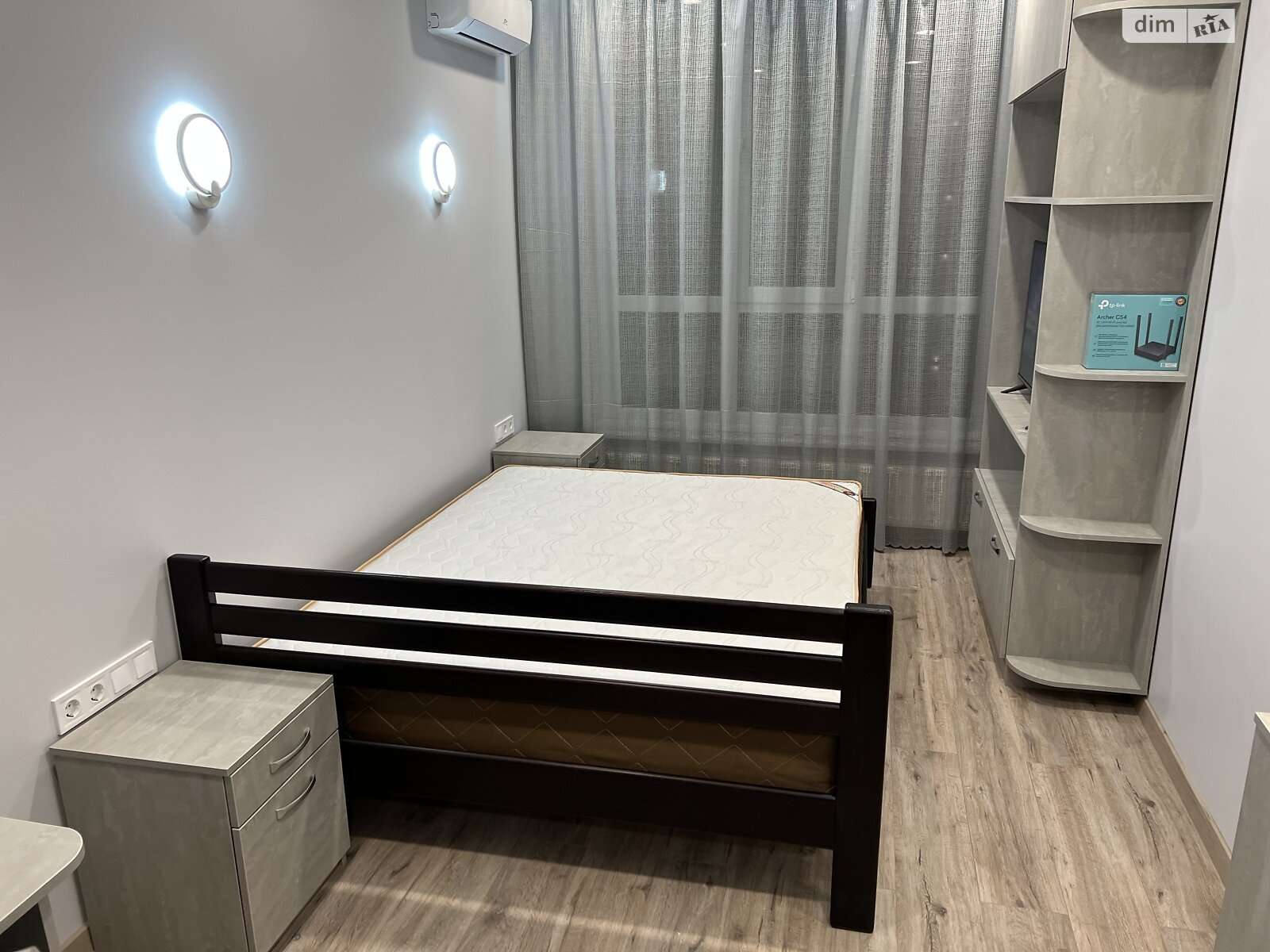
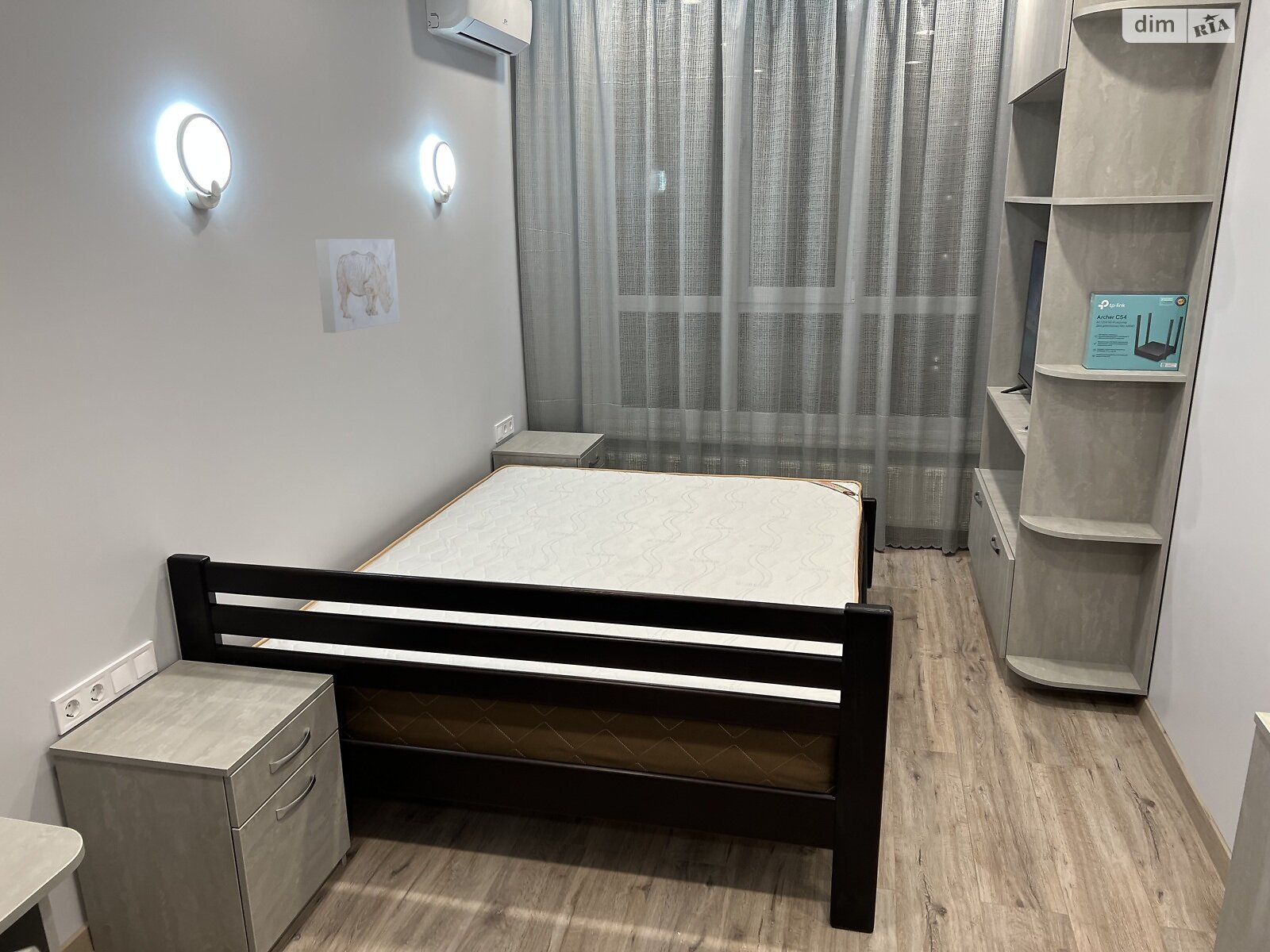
+ wall art (360, 283)
